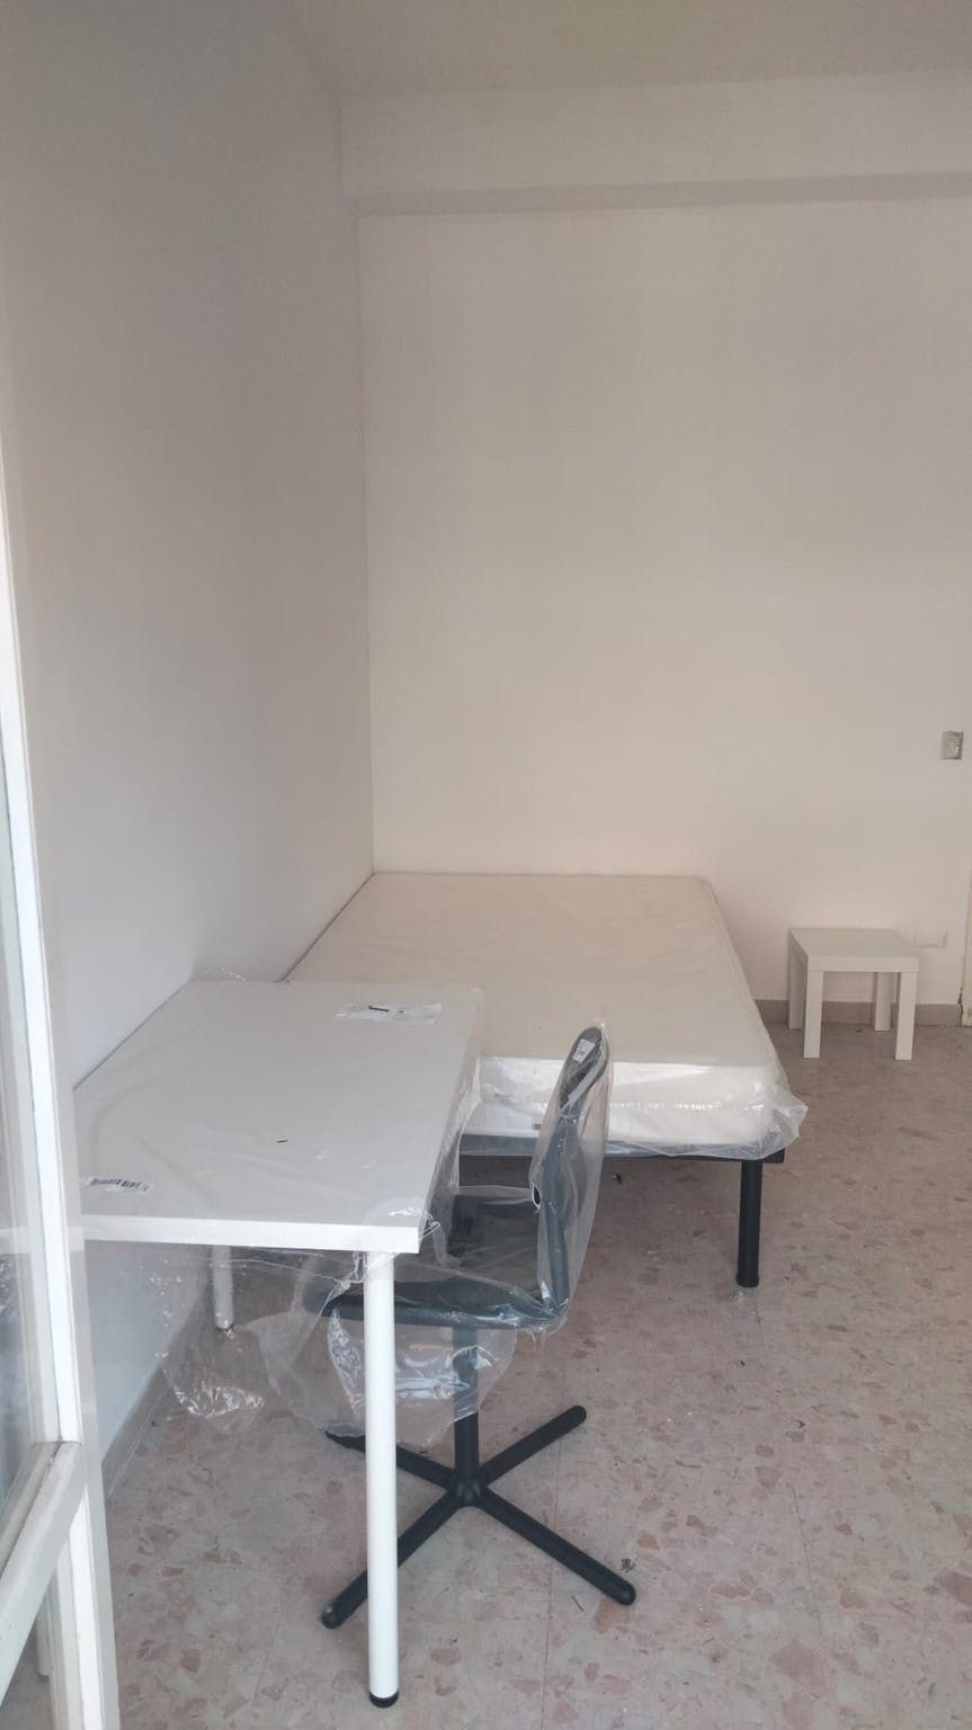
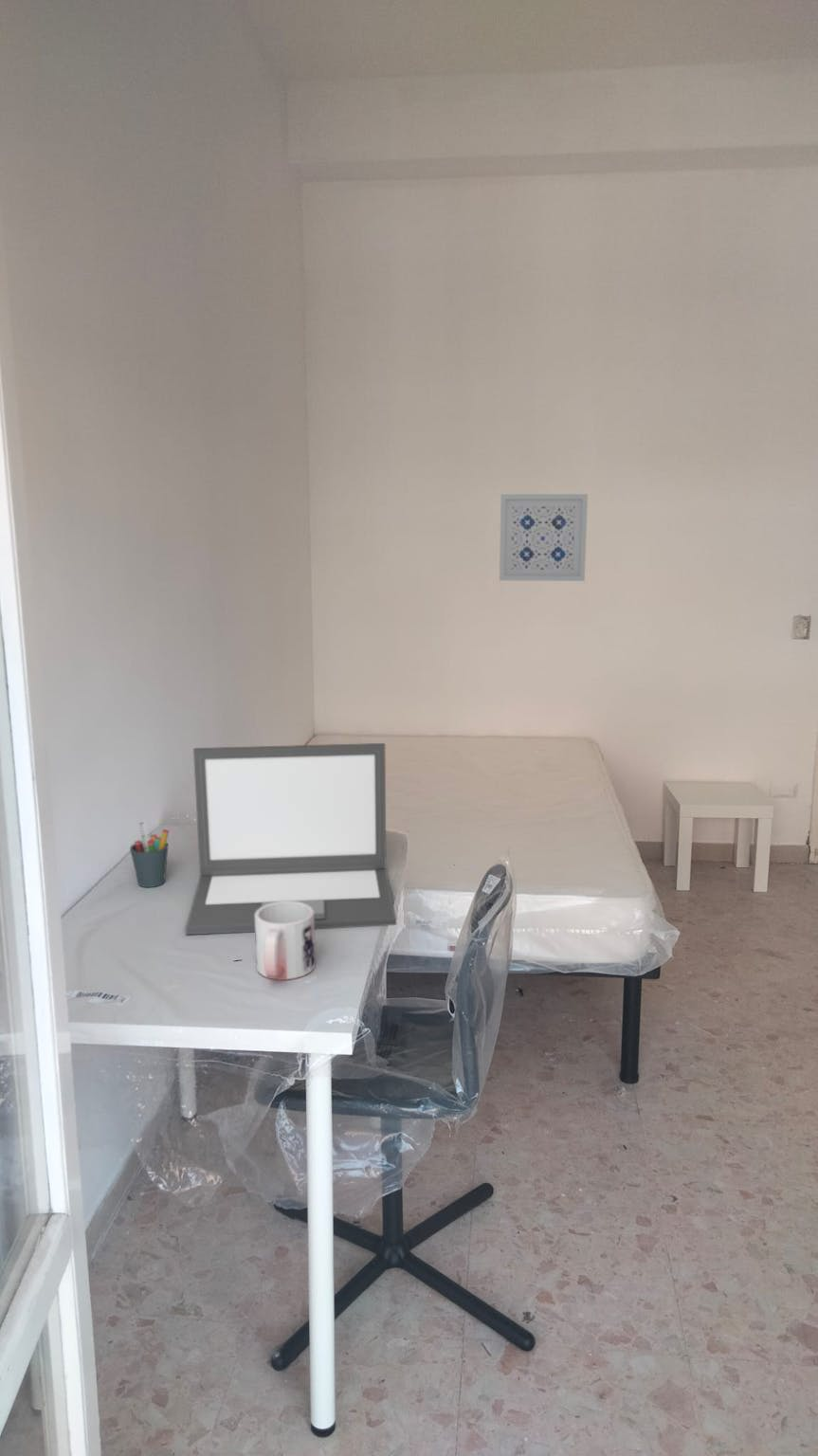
+ wall art (542, 537)
+ pen holder (150, 854)
+ laptop (291, 833)
+ mug (282, 944)
